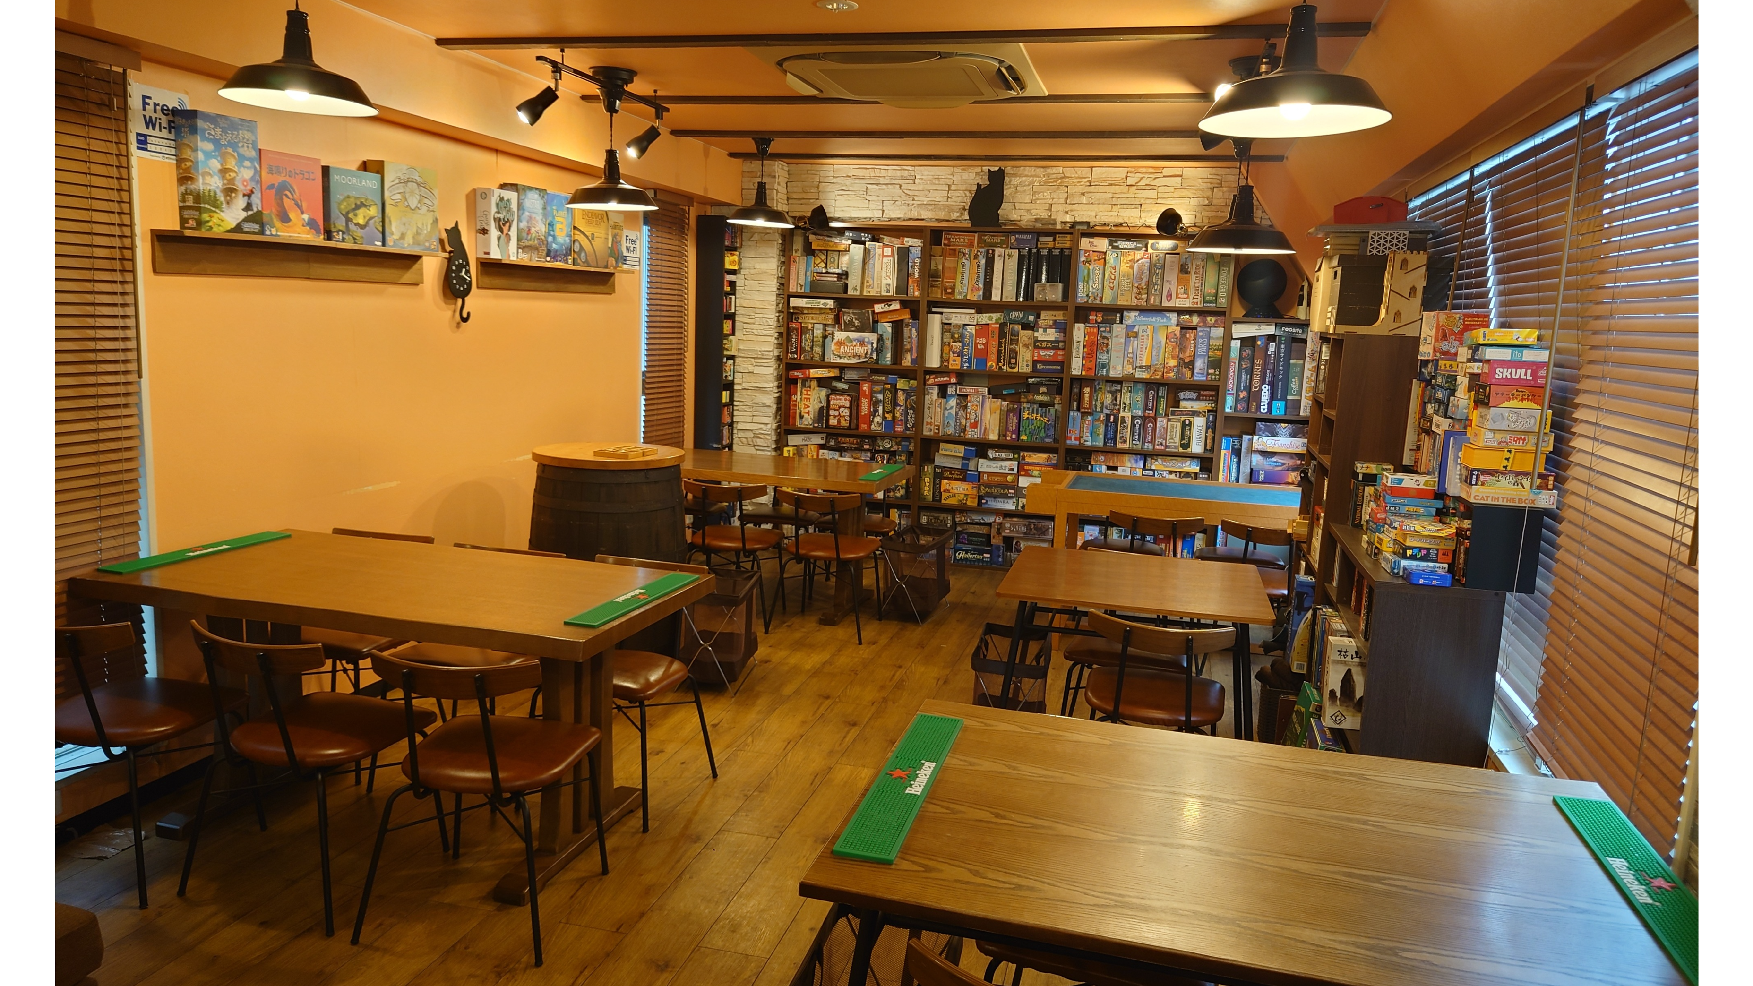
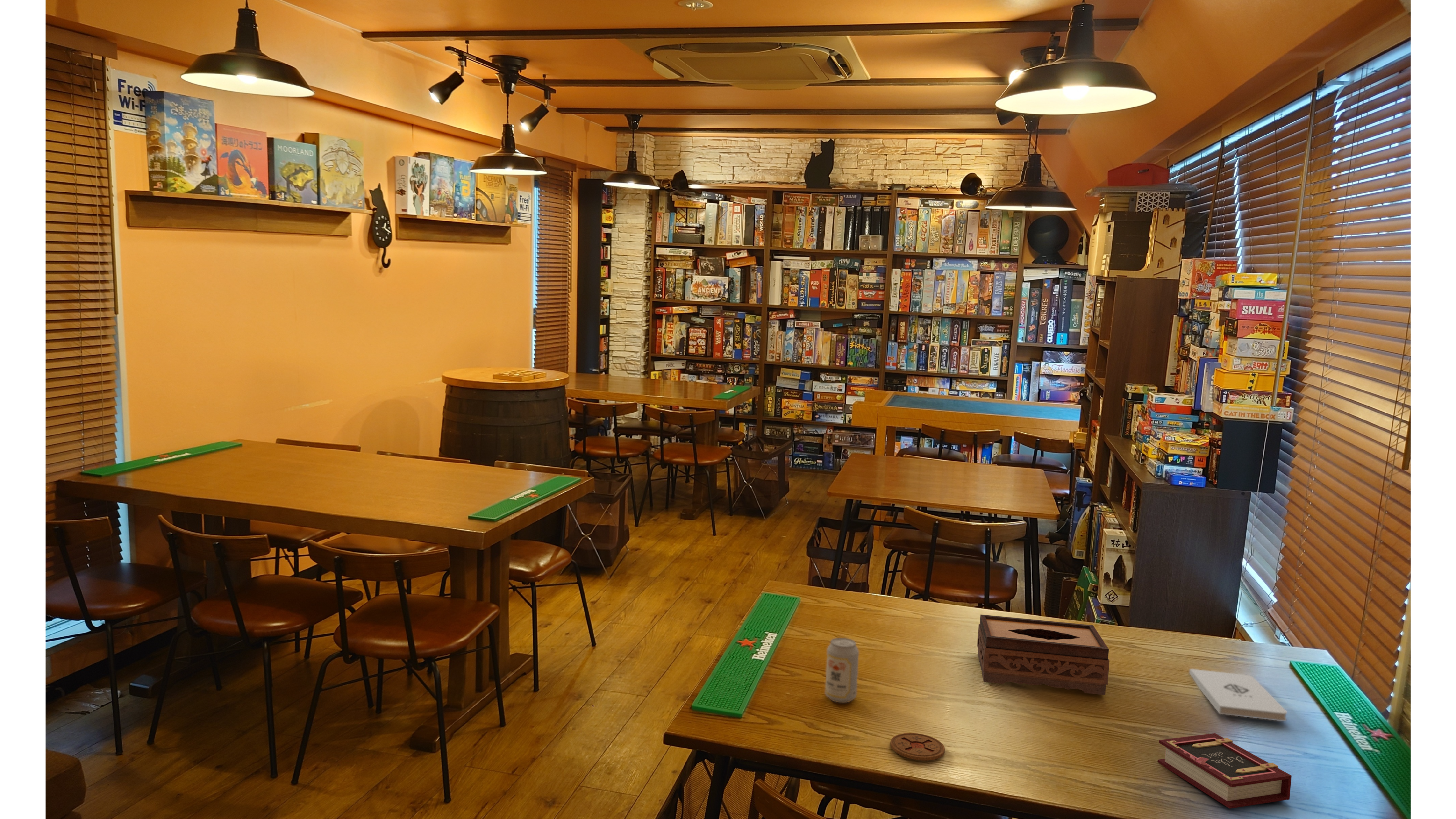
+ tissue box (1040, 653)
+ book (1223, 767)
+ beverage can (842, 670)
+ coaster (917, 746)
+ notepad (1236, 694)
